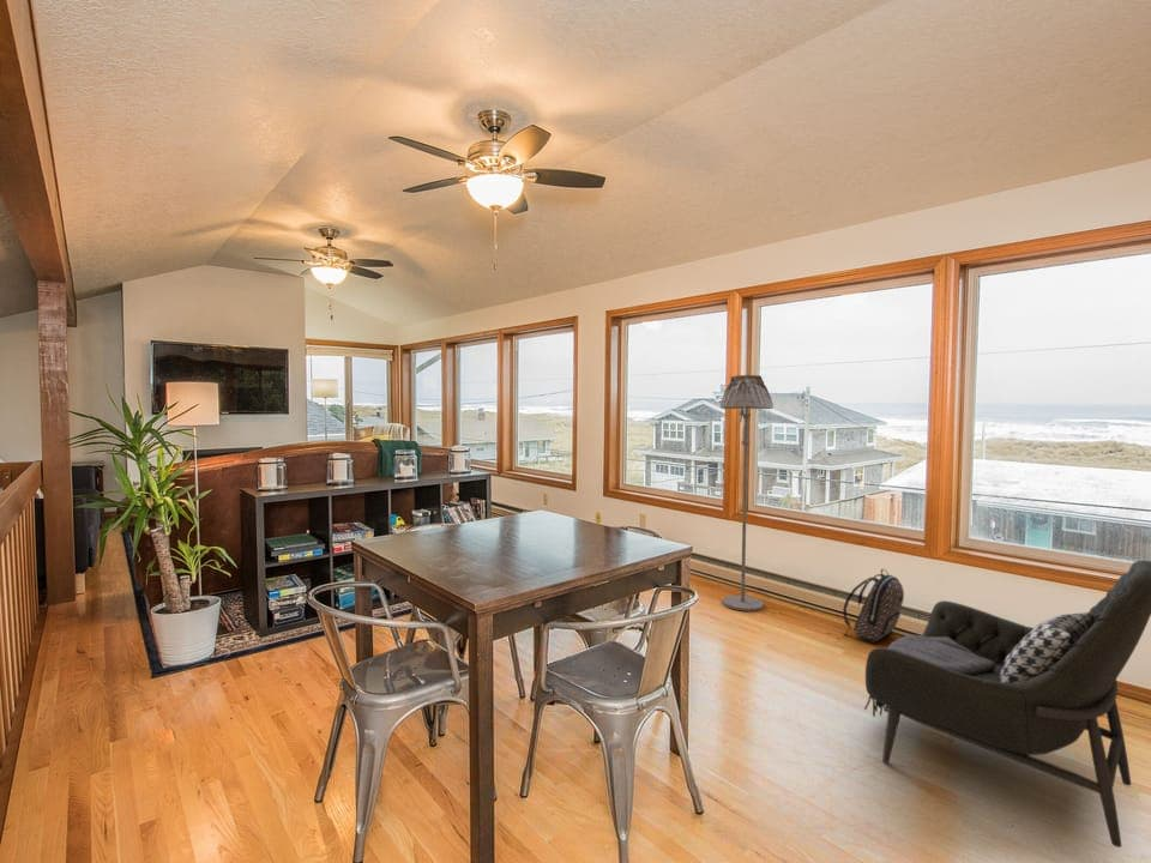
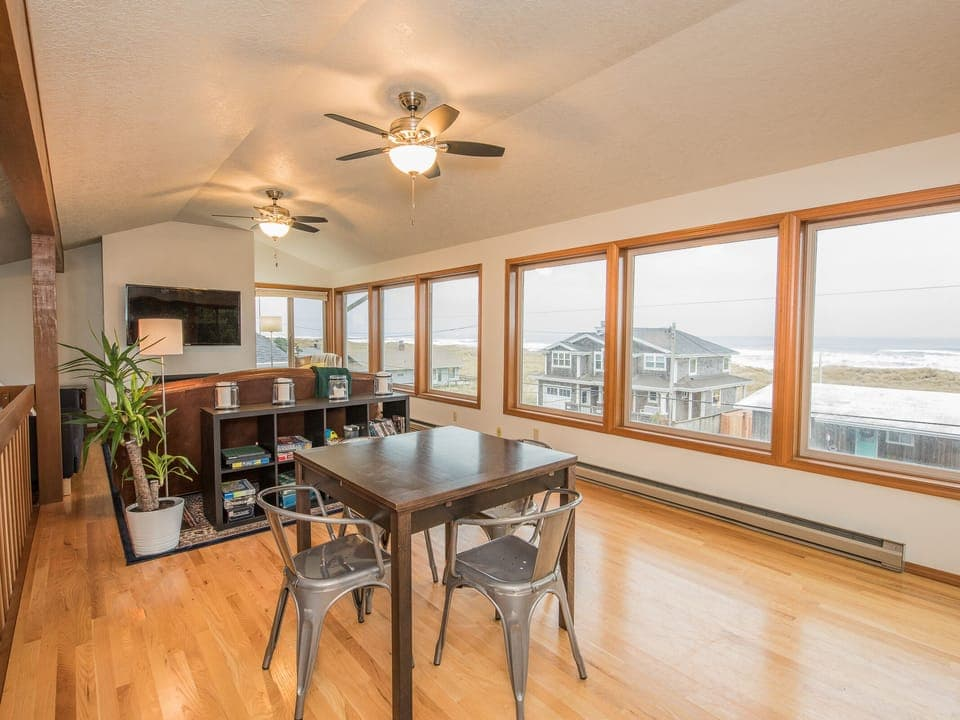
- armchair (994, 654)
- floor lamp (745, 490)
- backpack (875, 602)
